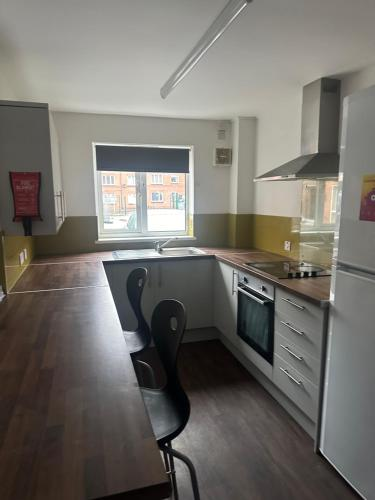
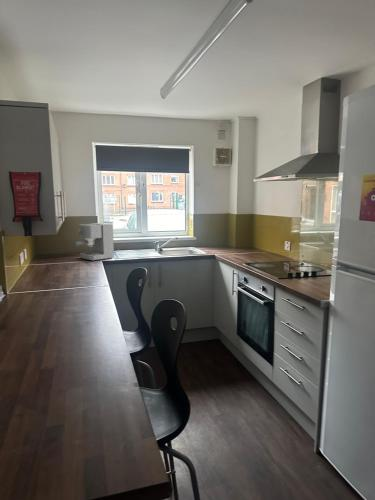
+ coffee maker (95, 241)
